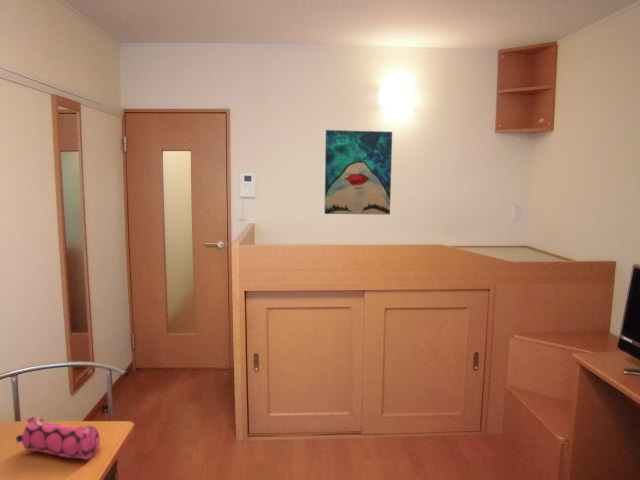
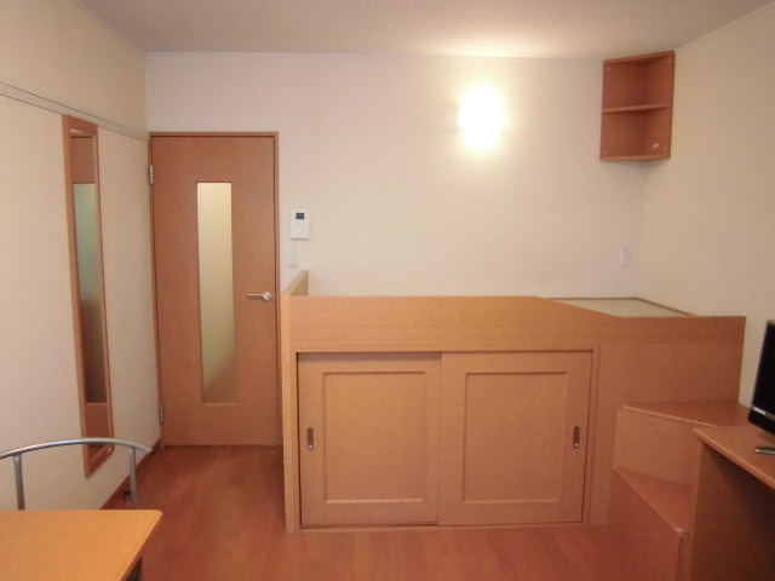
- pencil case (60, 436)
- wall art (358, 173)
